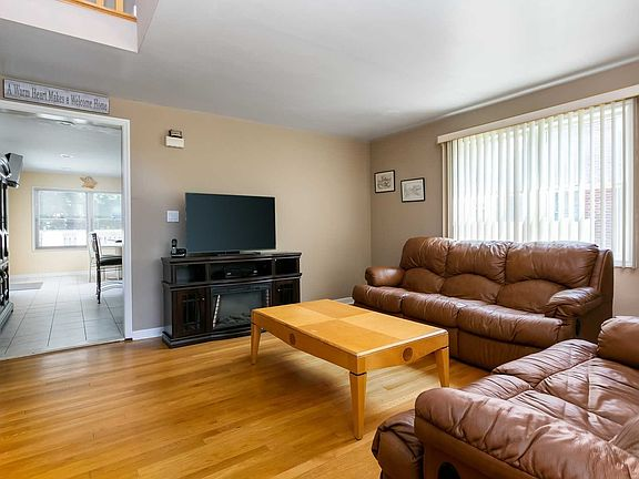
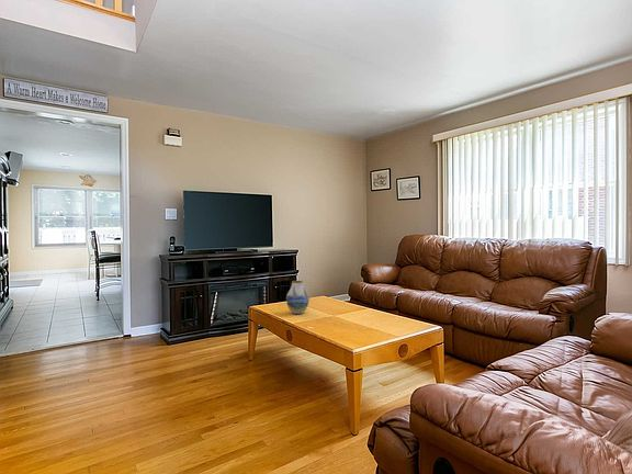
+ vase (297, 296)
